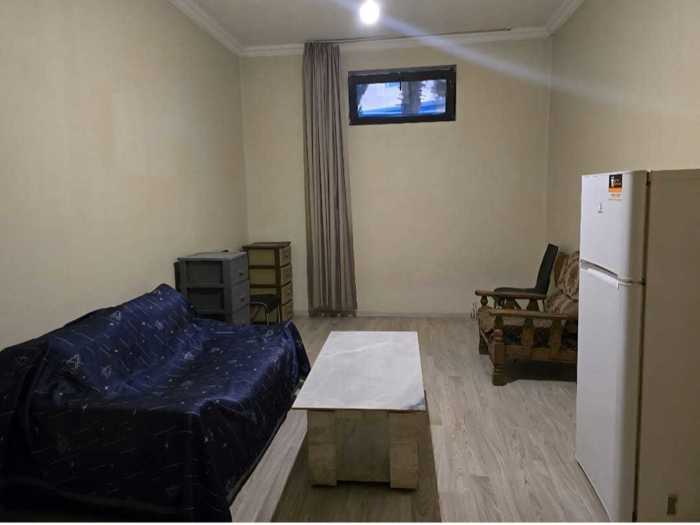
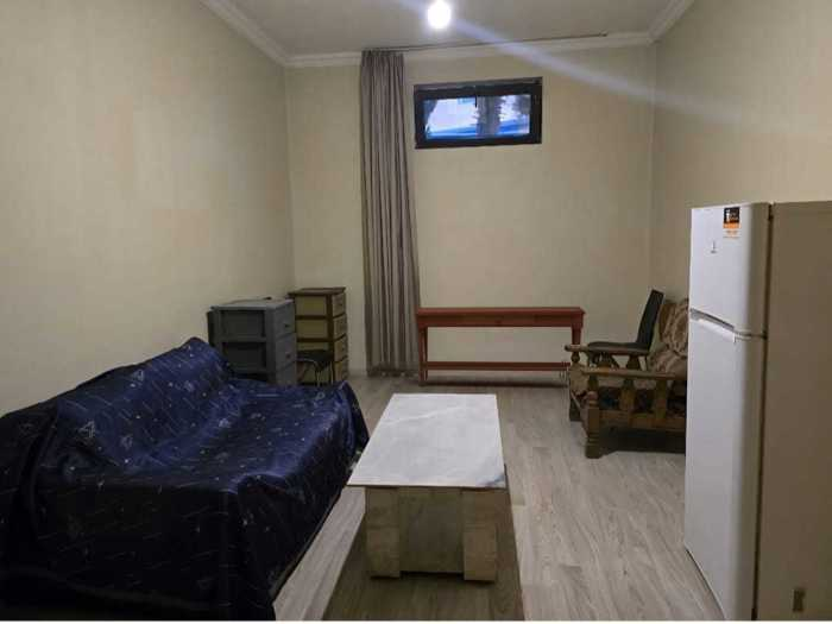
+ console table (498, 361)
